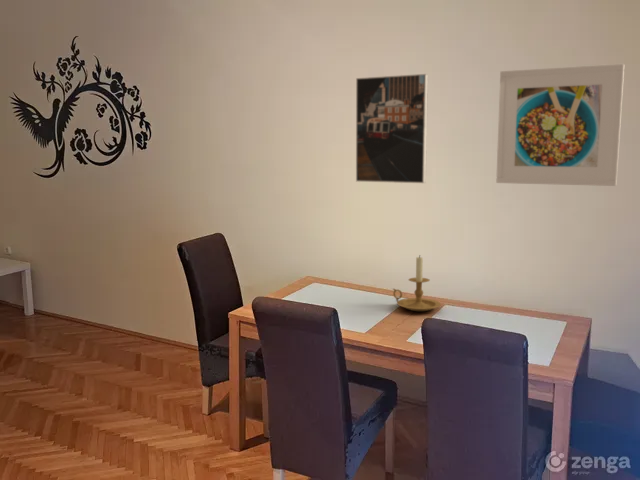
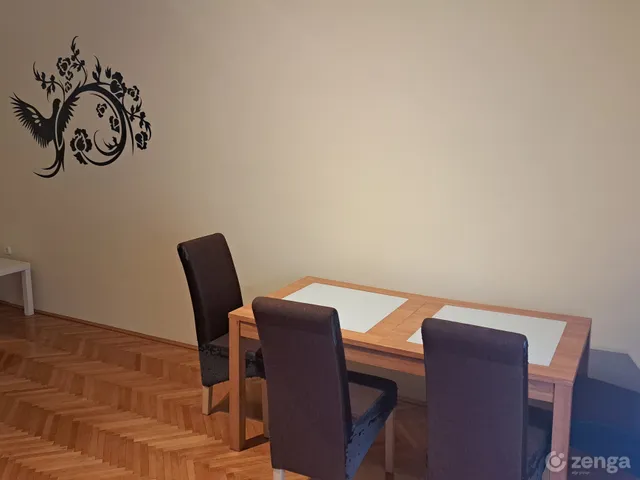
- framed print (390, 129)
- candle holder (418, 282)
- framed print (556, 126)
